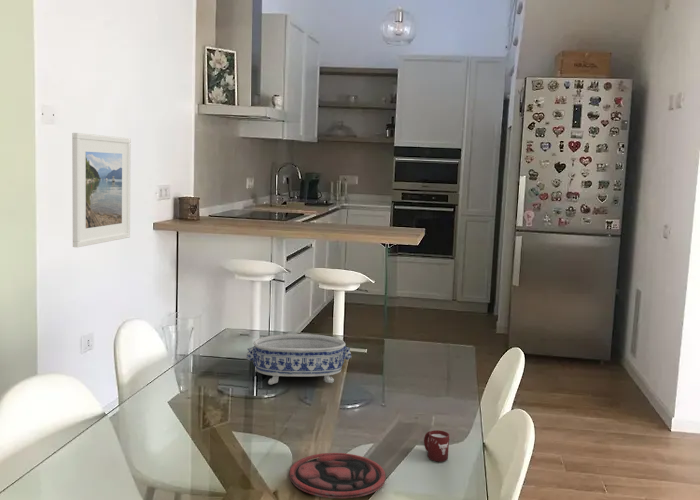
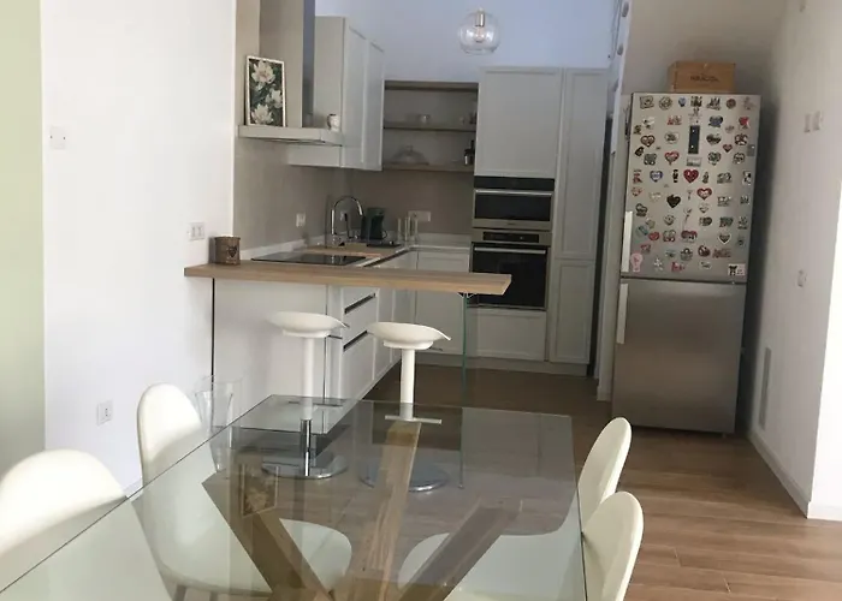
- cup (435, 444)
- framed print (103, 189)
- decorative bowl (299, 358)
- plate (337, 473)
